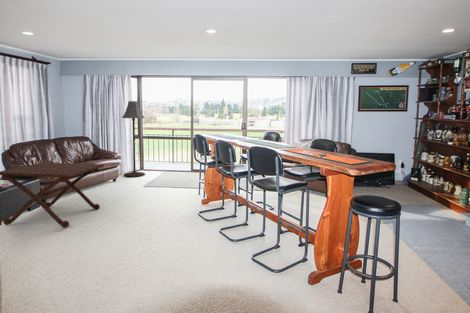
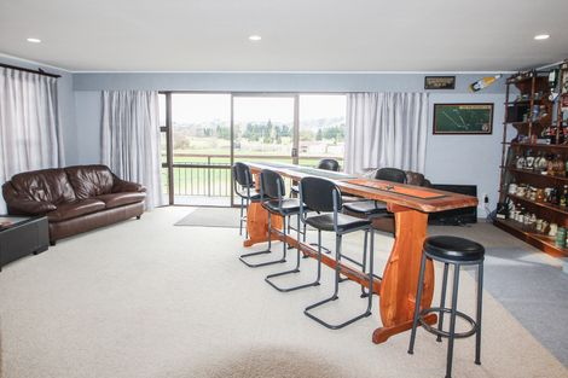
- floor lamp (133, 138)
- side table (55, 191)
